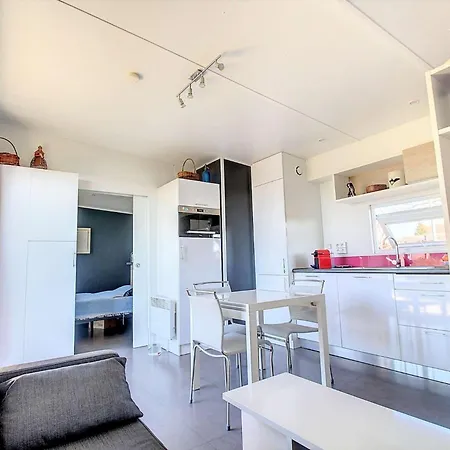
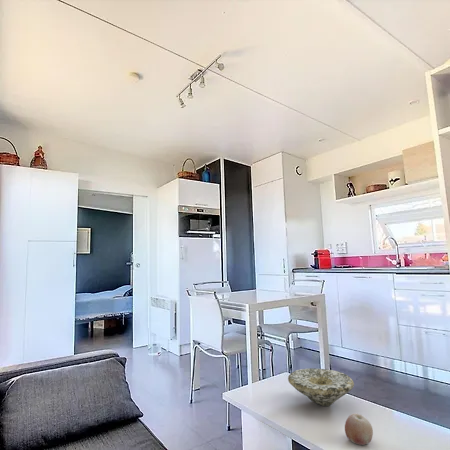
+ apple (358, 427)
+ bowl (320, 389)
